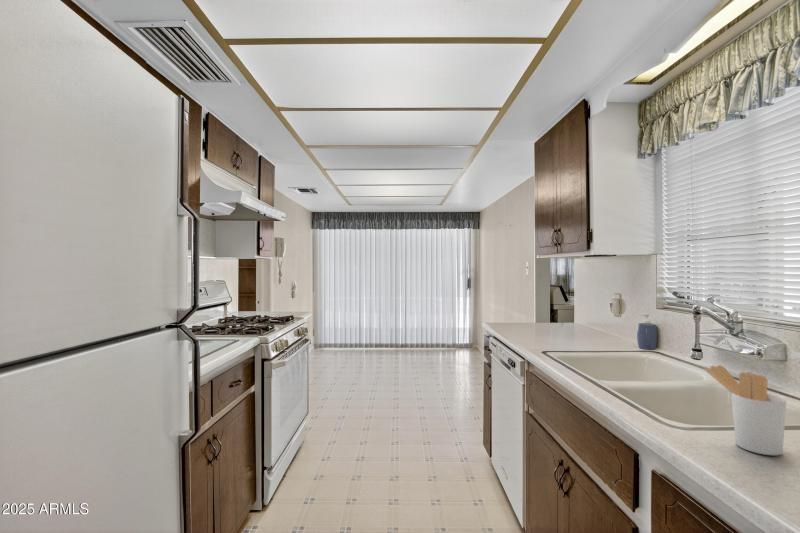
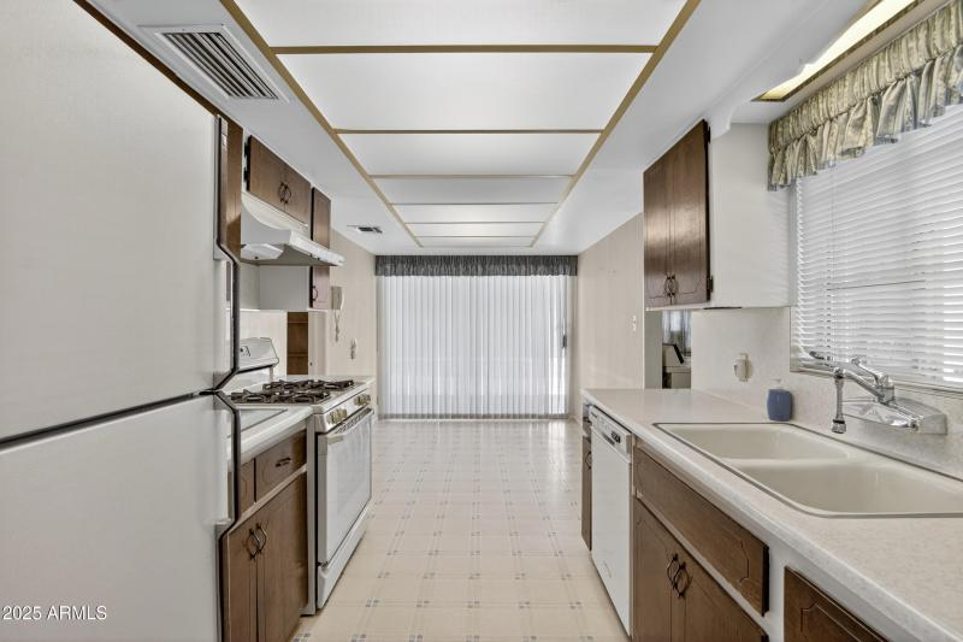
- utensil holder (743, 405)
